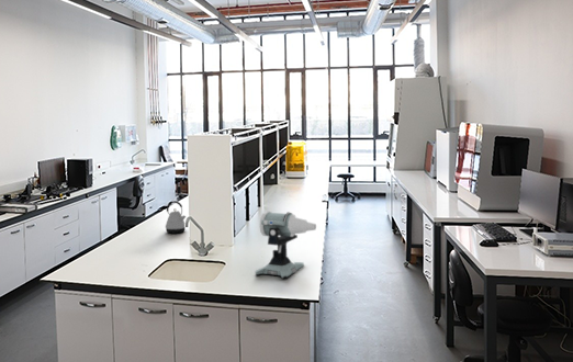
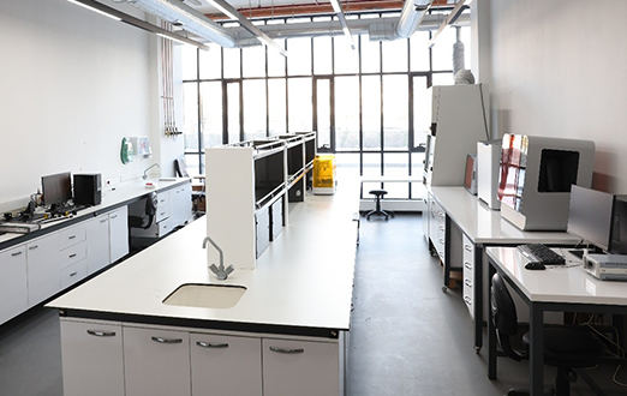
- kettle (176, 216)
- microscope (288, 241)
